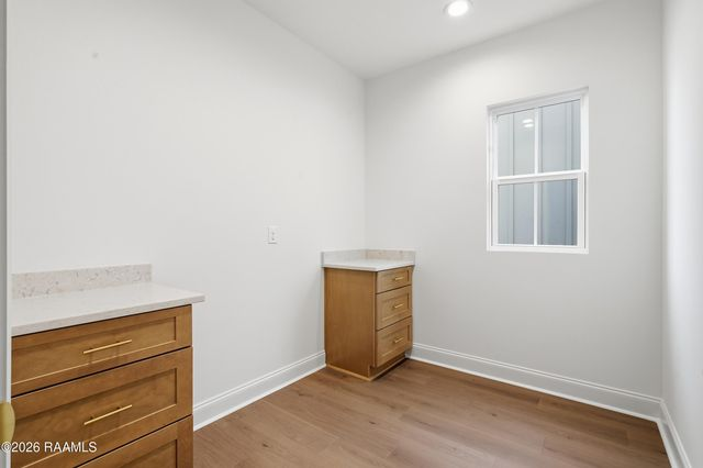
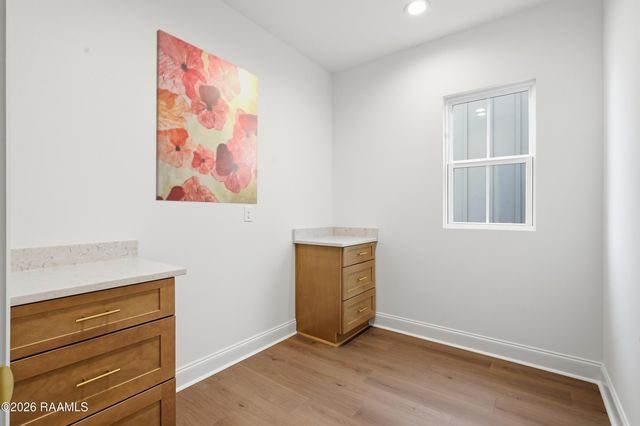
+ wall art (213, 129)
